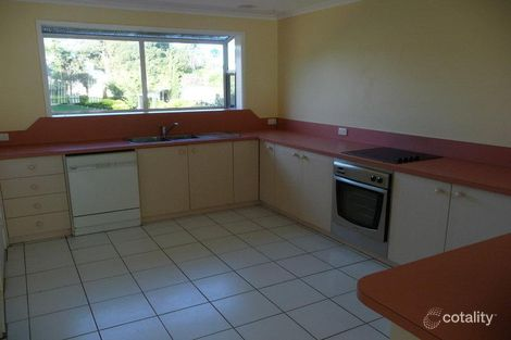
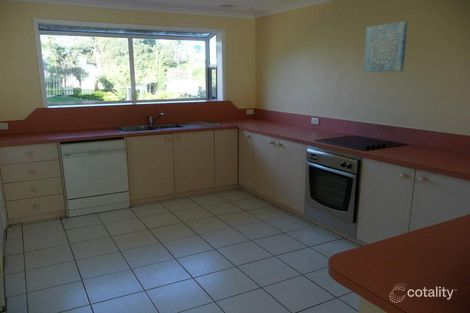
+ wall art (384, 48)
